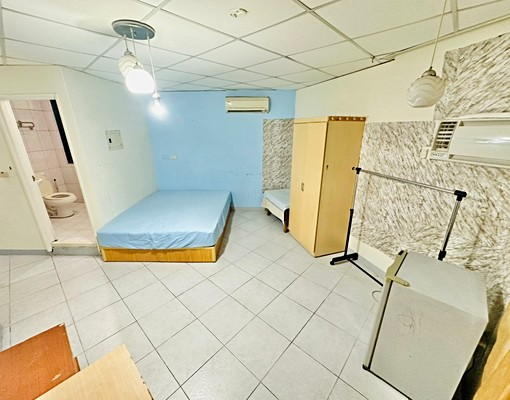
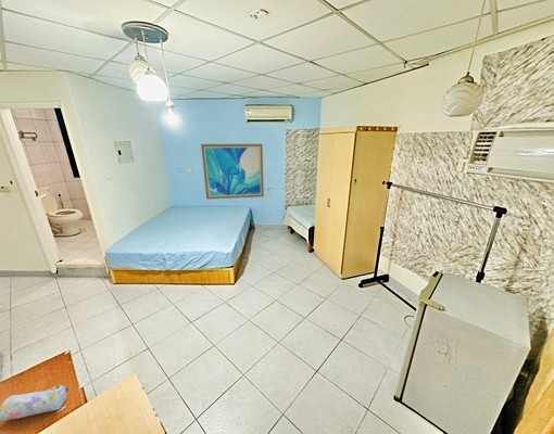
+ wall art (234, 171)
+ pencil case (34, 401)
